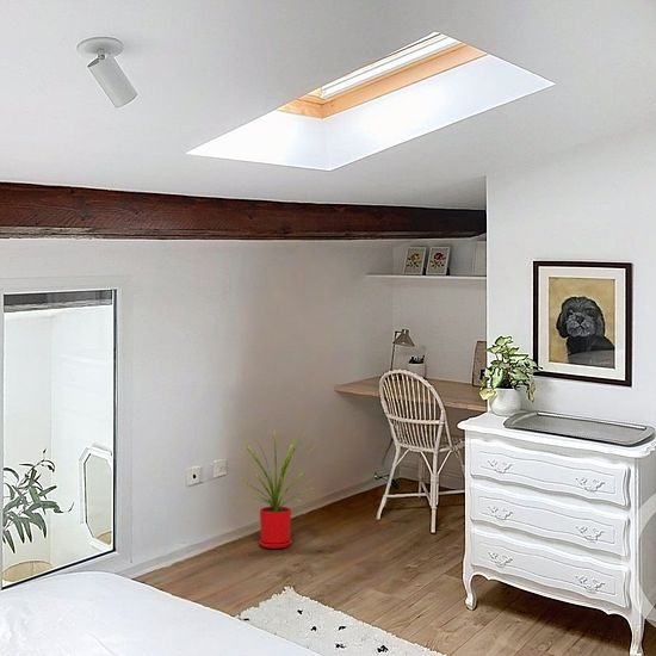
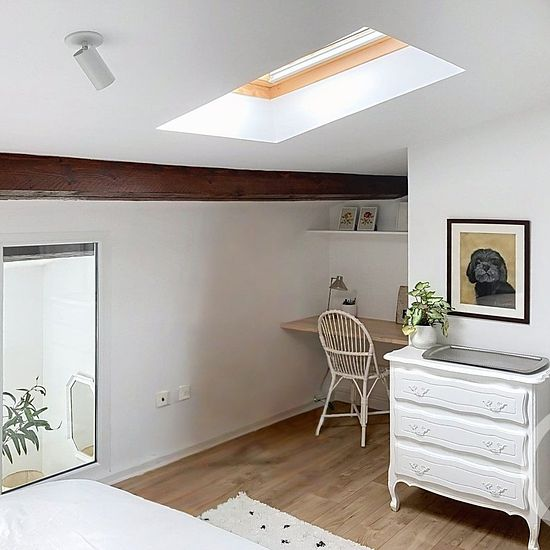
- house plant (274, 487)
